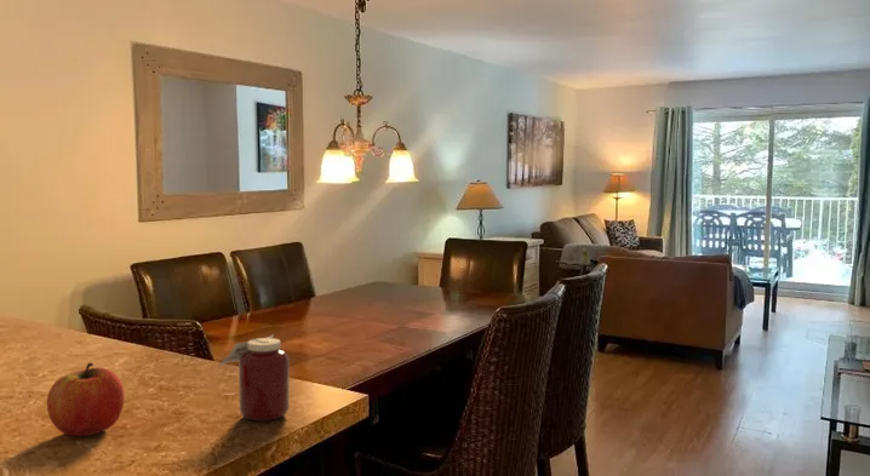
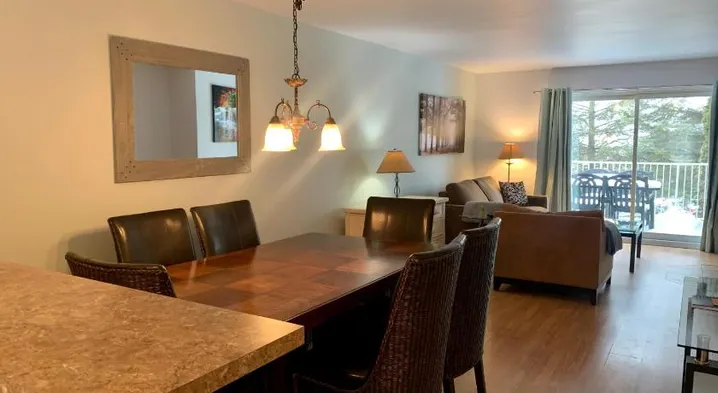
- apple (86, 397)
- jar (258, 375)
